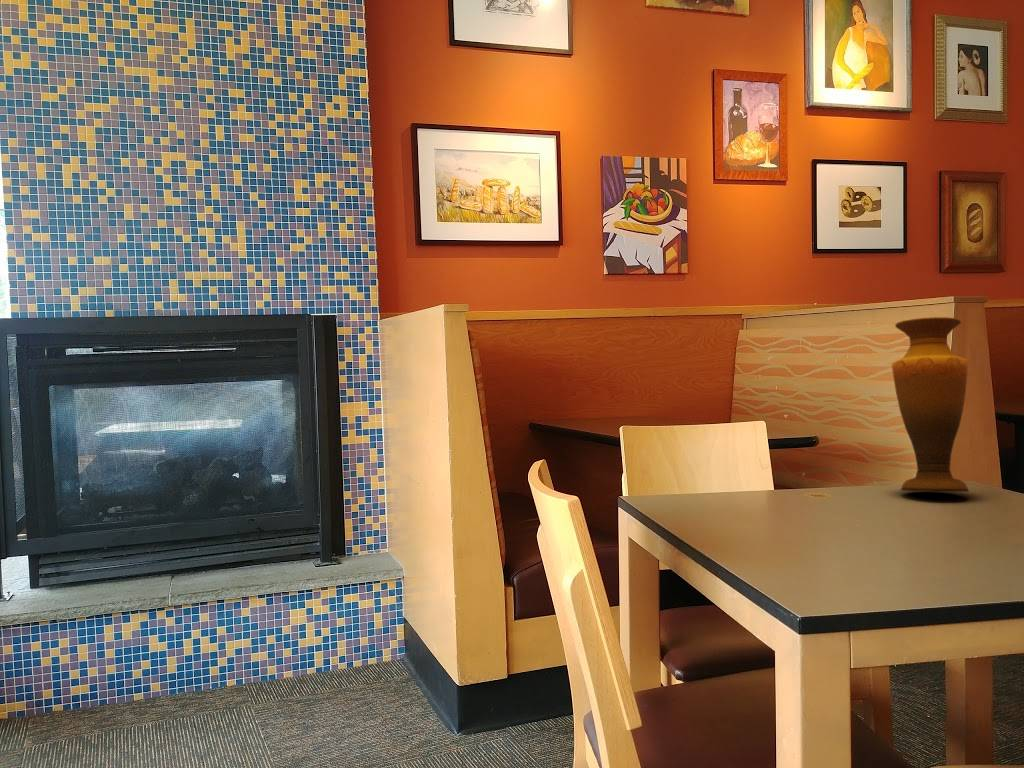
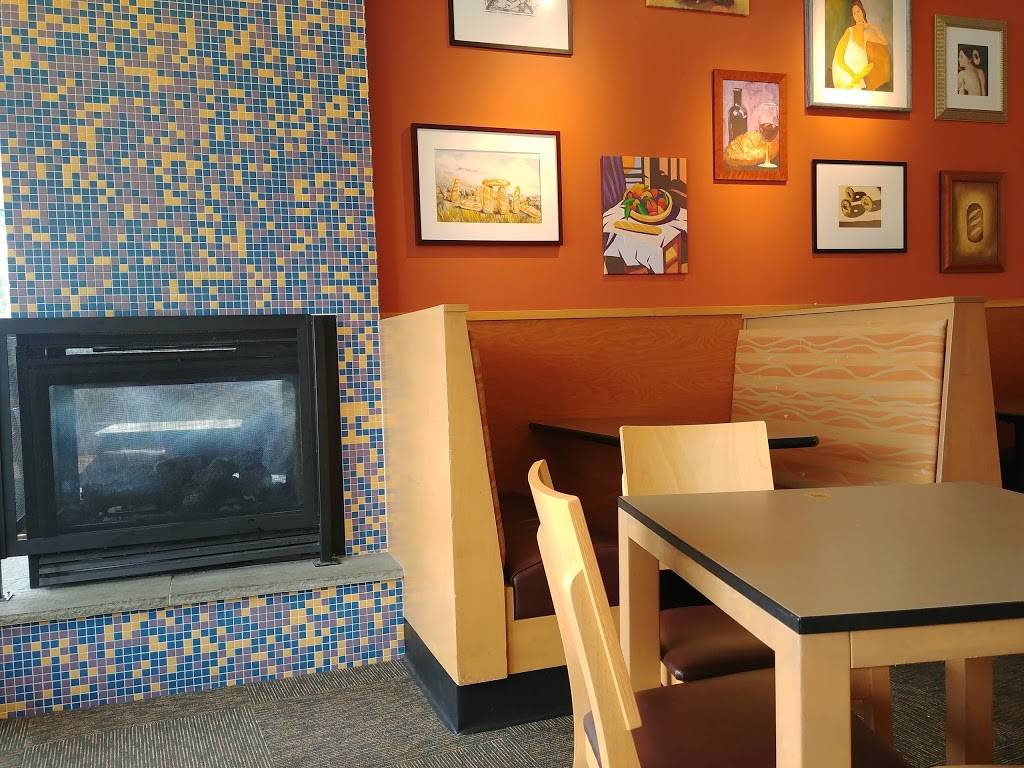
- vase (930, 405)
